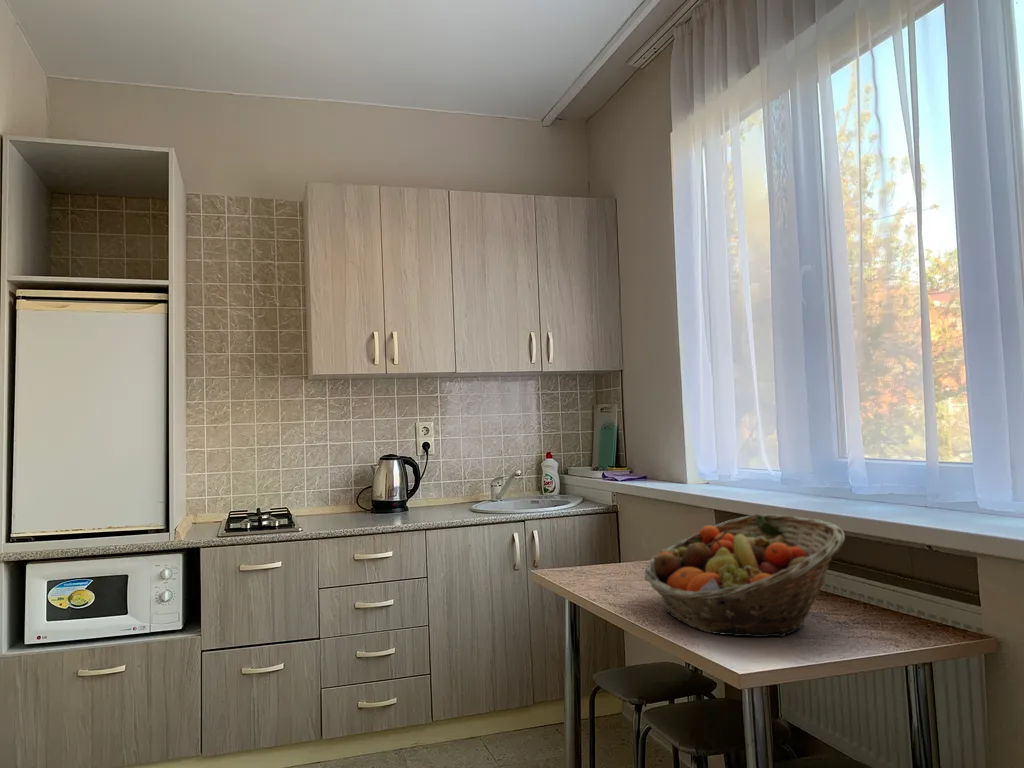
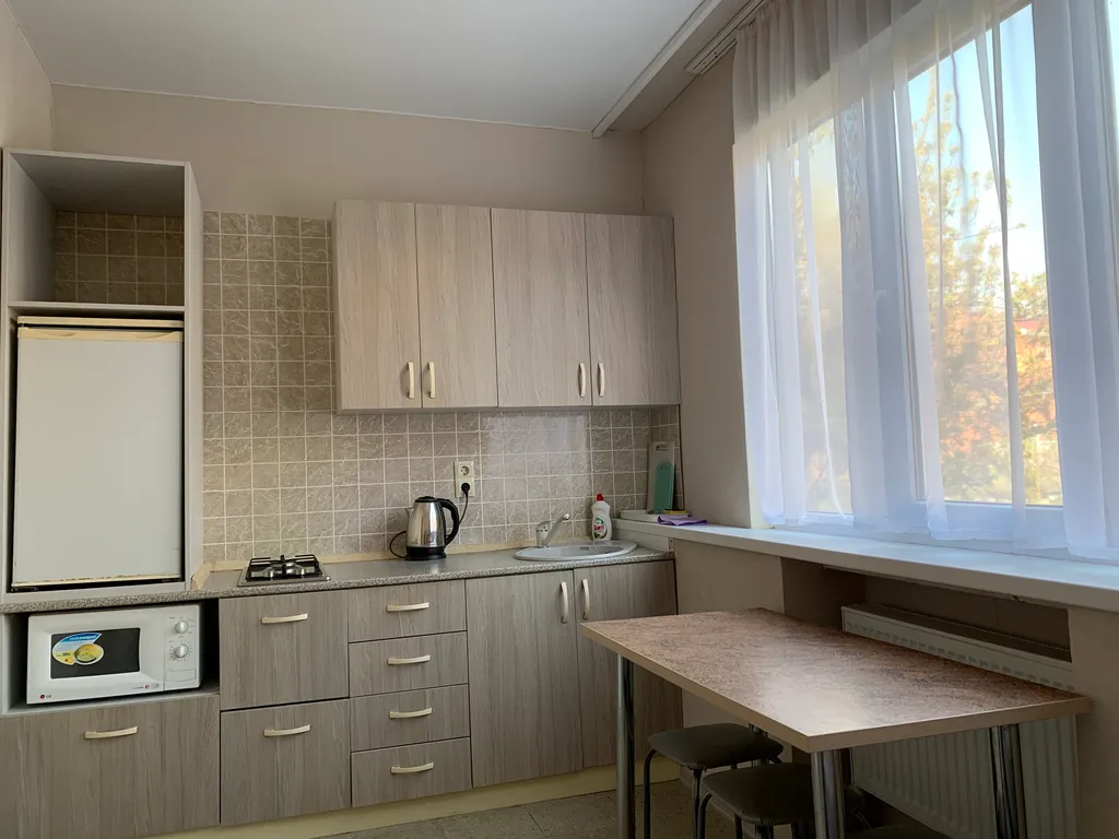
- fruit basket (740, 569)
